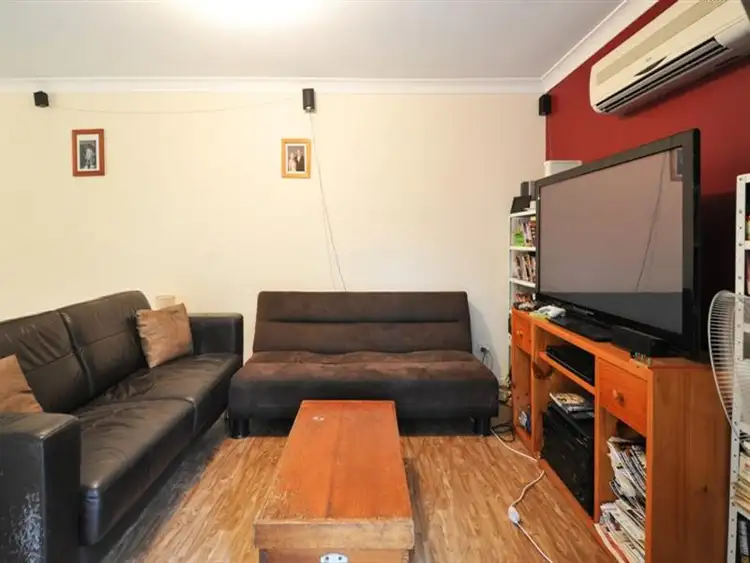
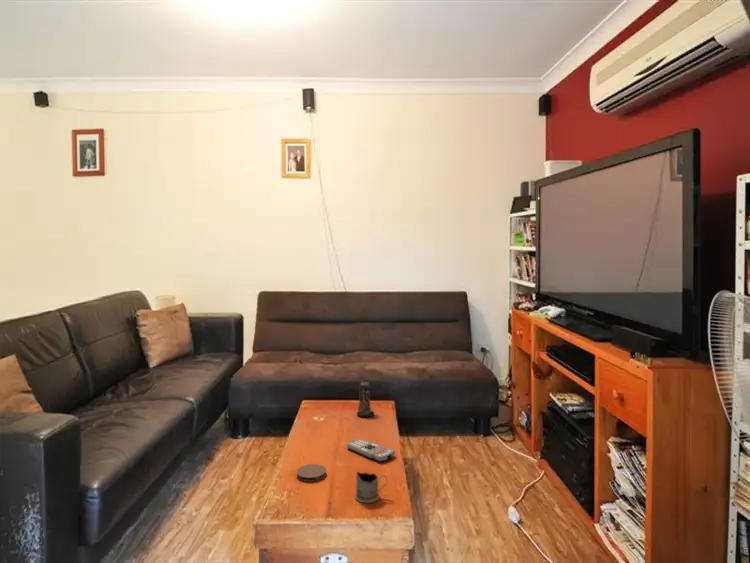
+ candle (365, 398)
+ remote control (369, 449)
+ coaster (311, 472)
+ tea glass holder (371, 484)
